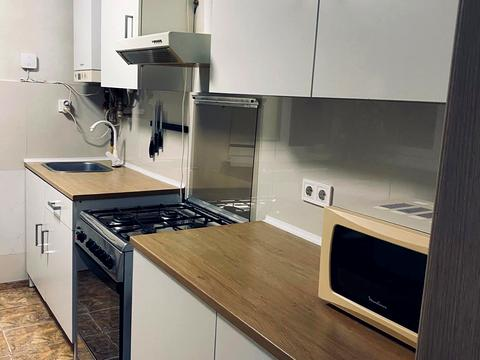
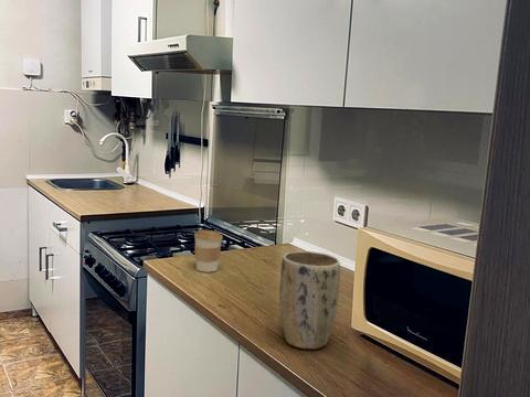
+ coffee cup (208, 249)
+ plant pot (308, 299)
